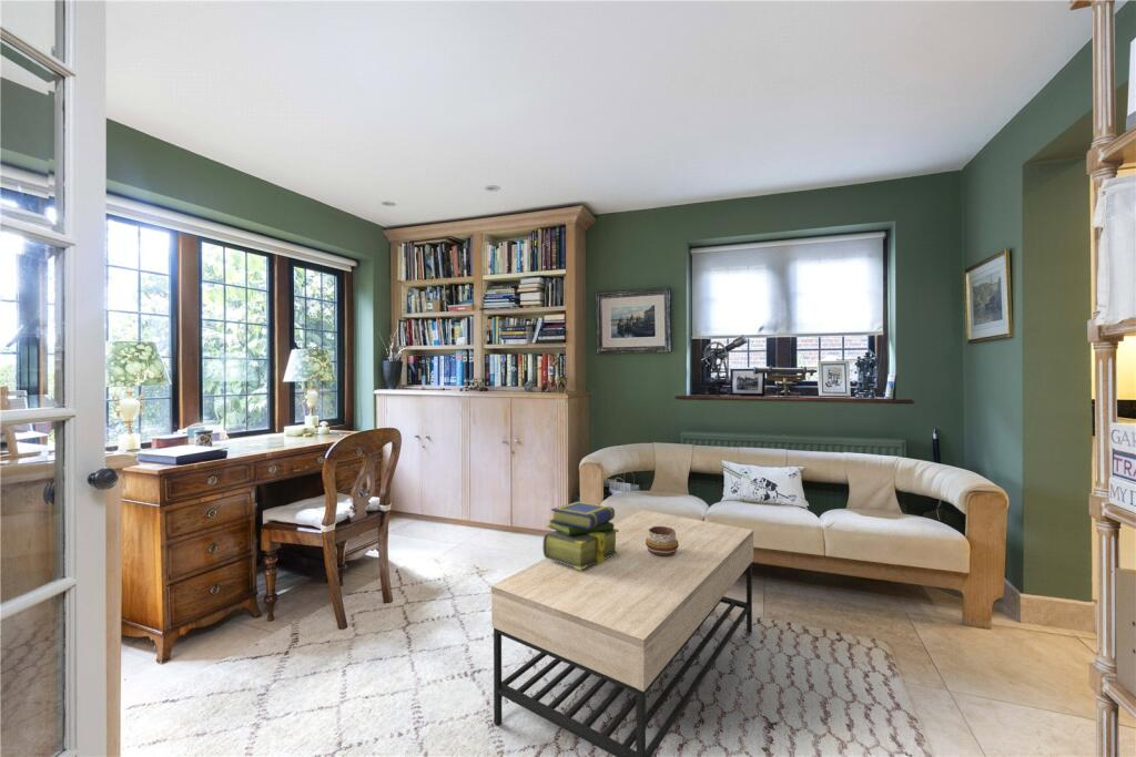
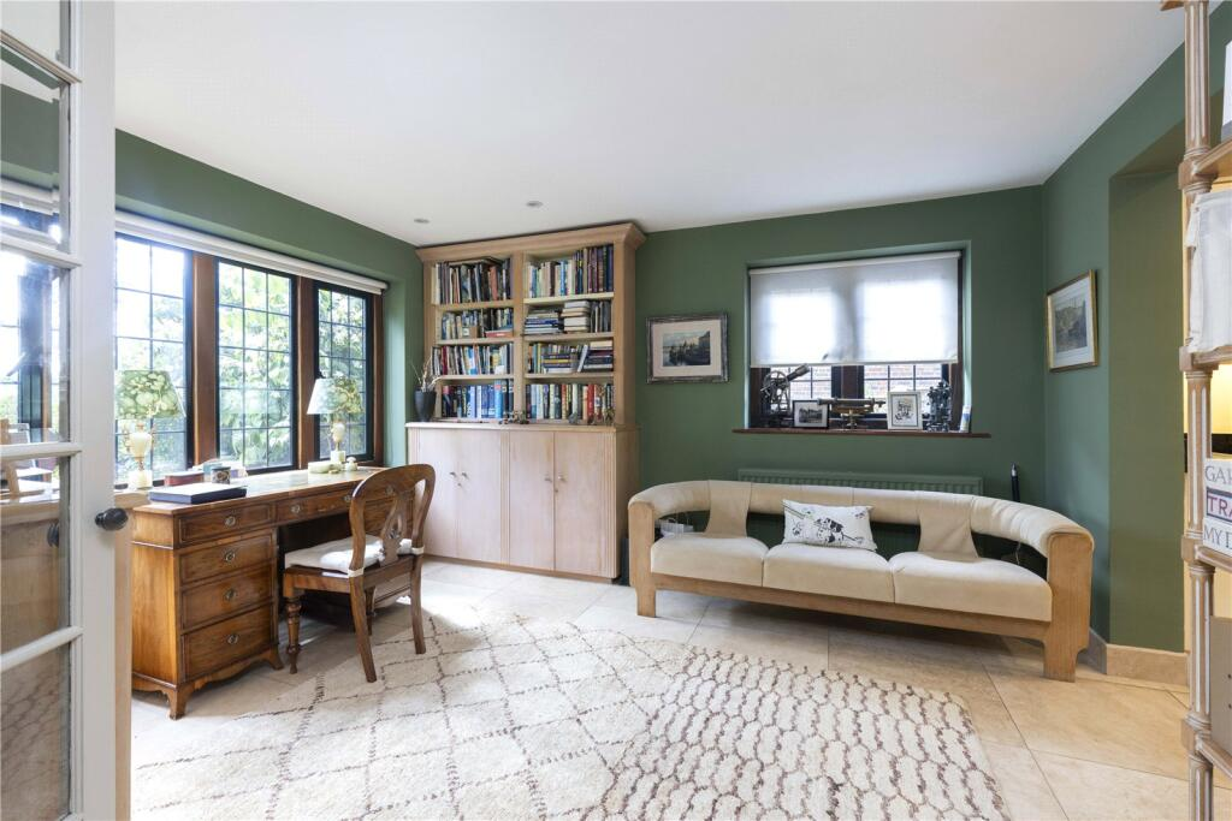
- stack of books (581, 530)
- decorative bowl (661, 540)
- coffee table (642, 612)
